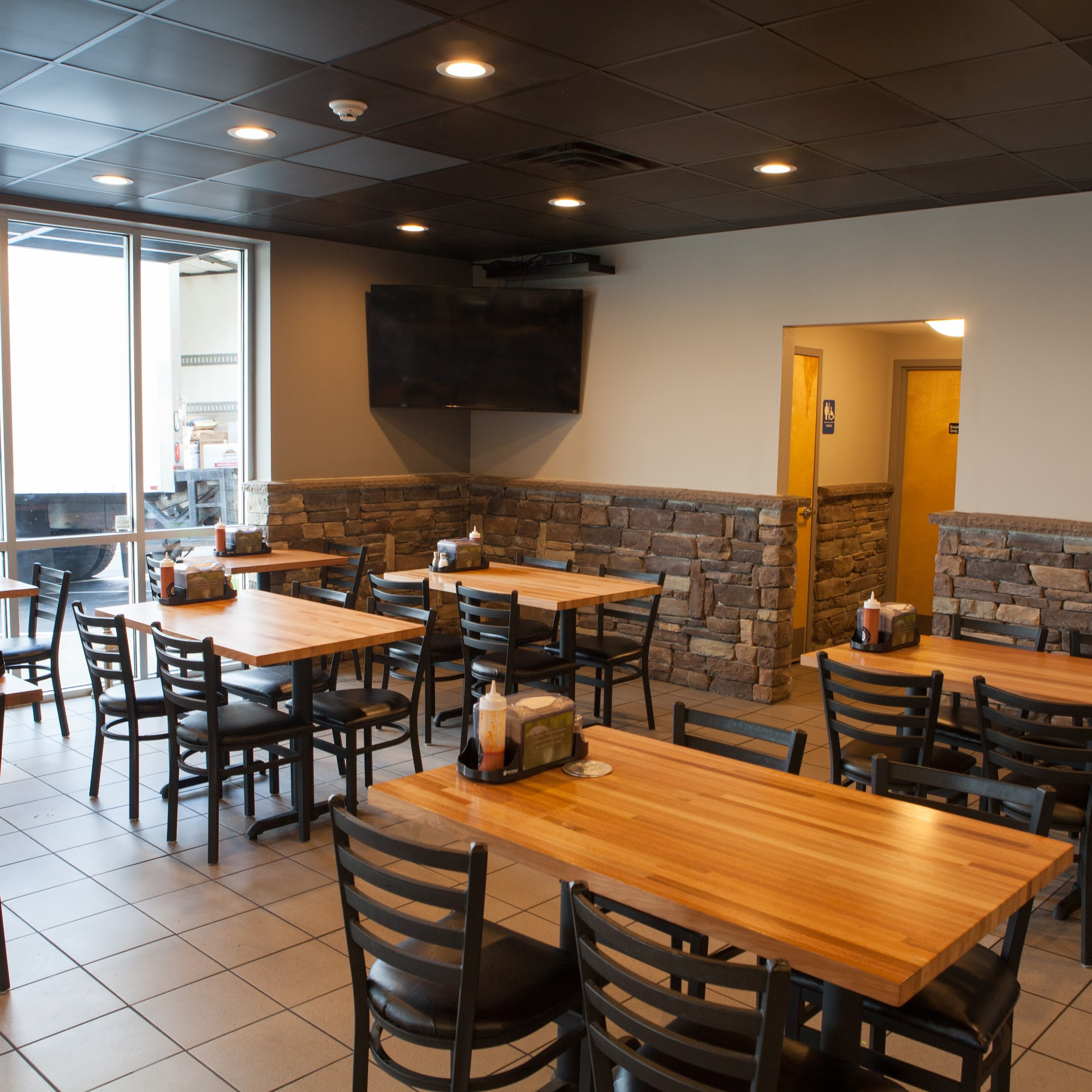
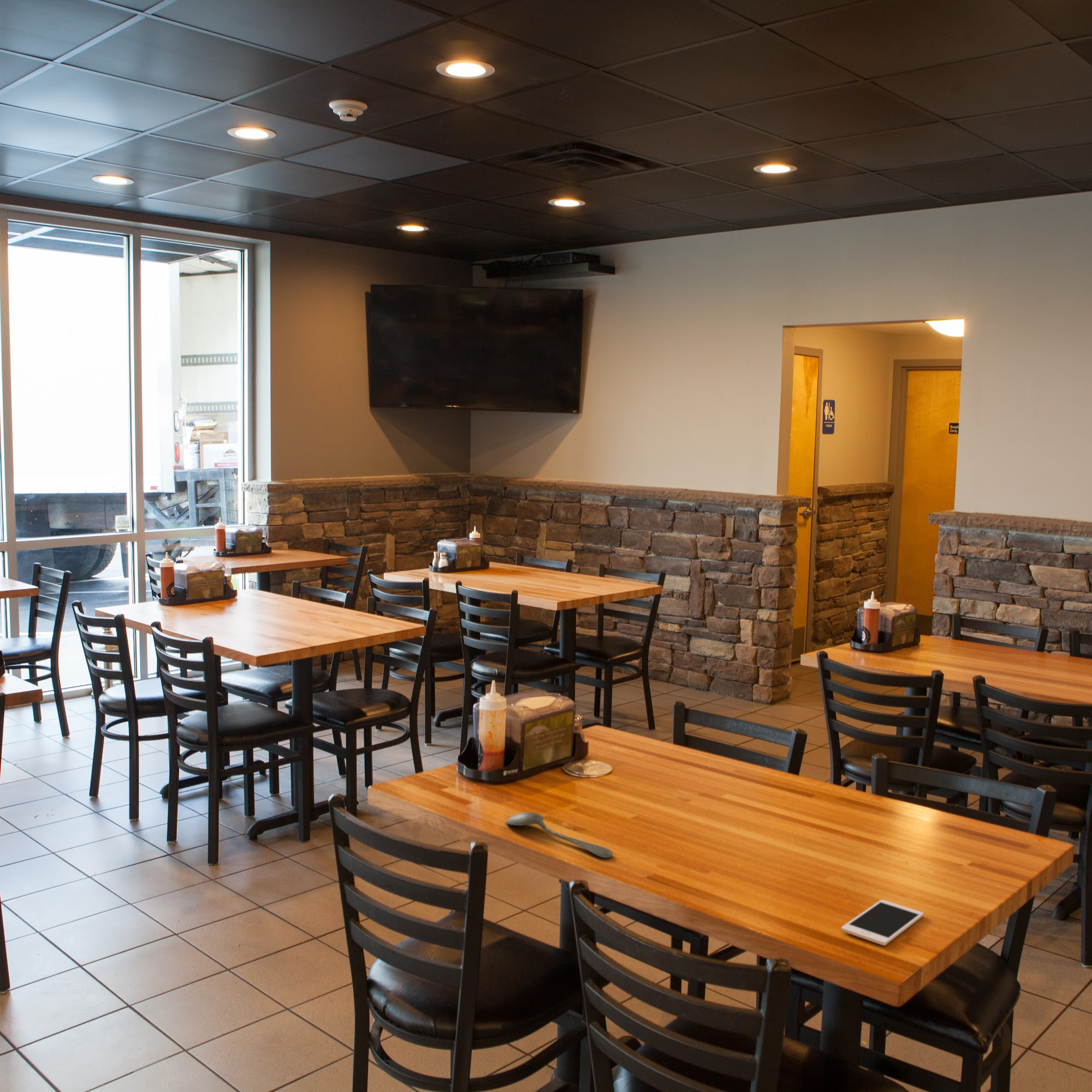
+ spoon (557, 833)
+ cell phone (883, 921)
